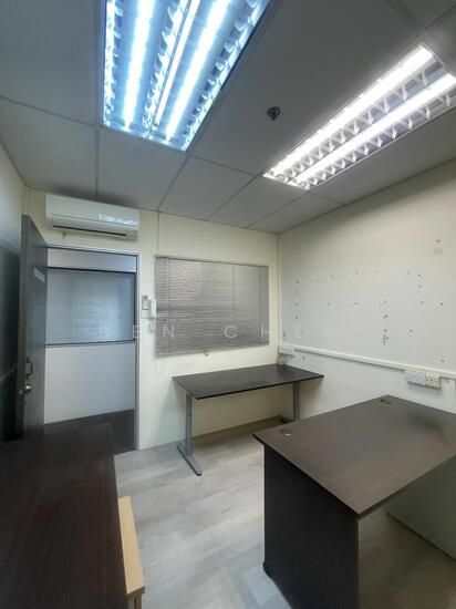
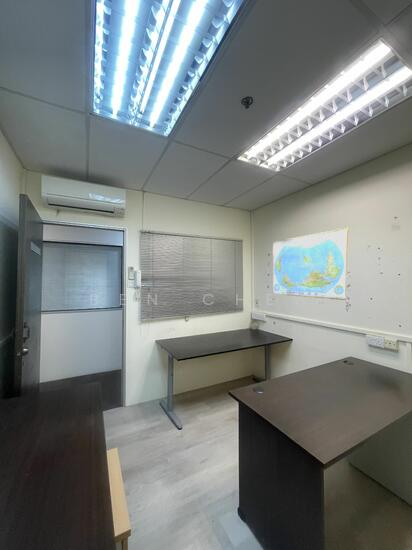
+ world map (304, 266)
